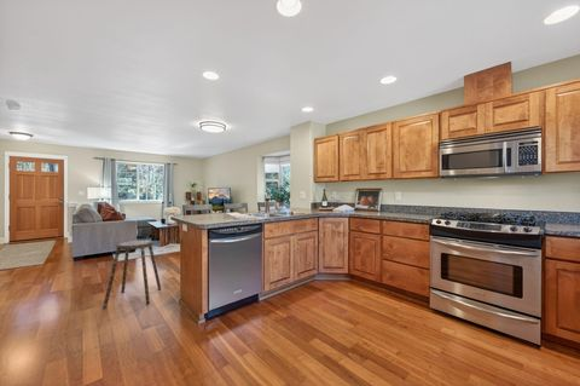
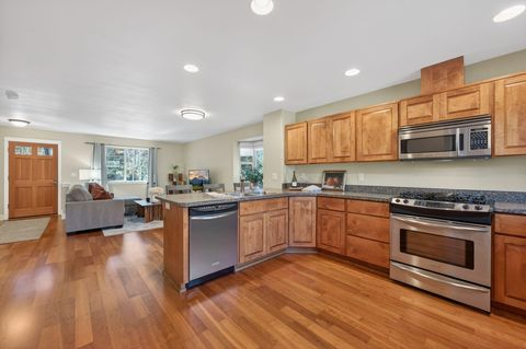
- stool (143, 270)
